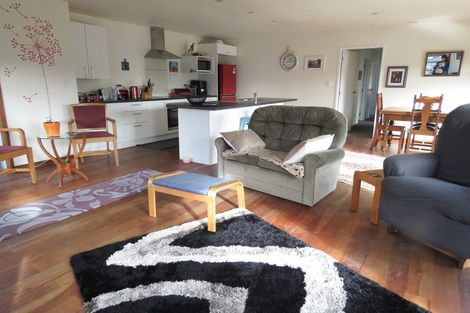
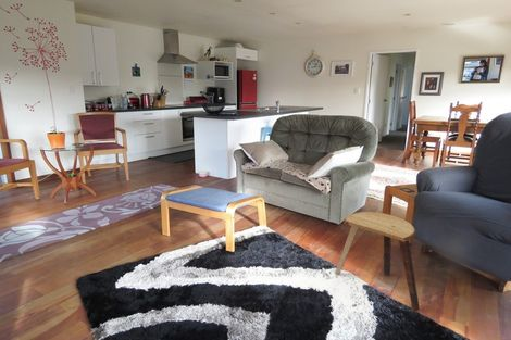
+ stool (384, 254)
